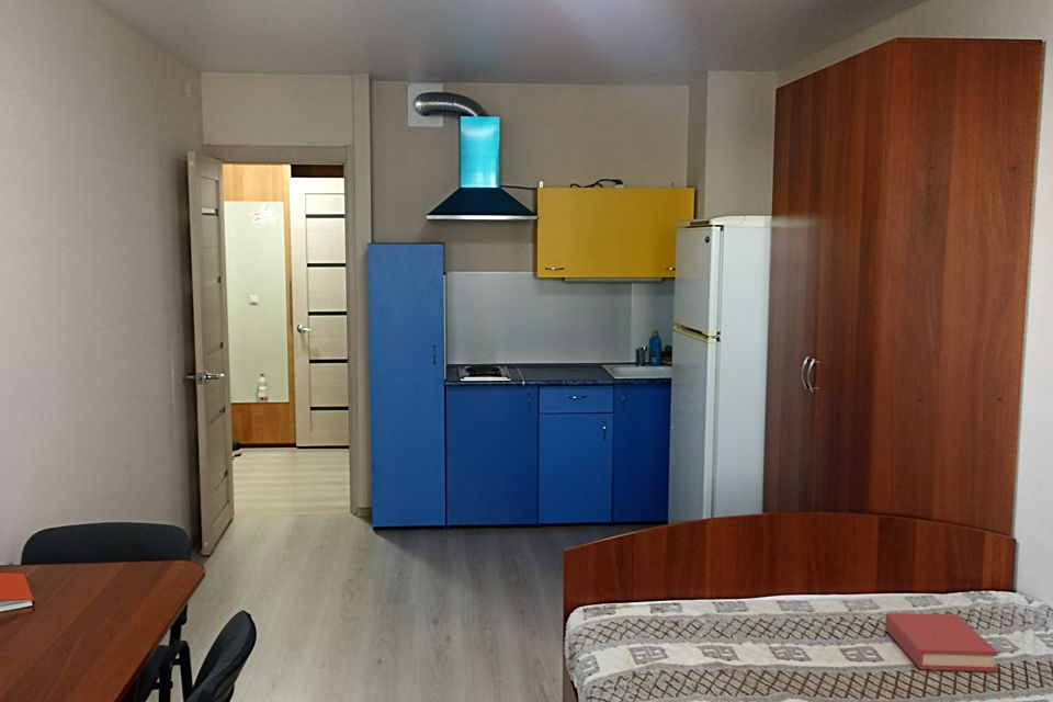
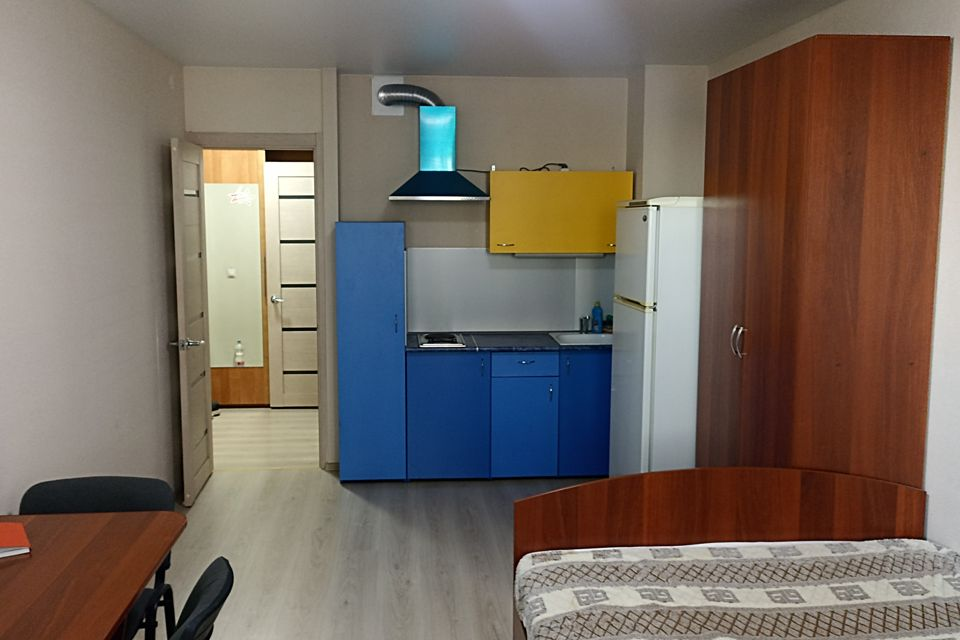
- hardback book (938, 641)
